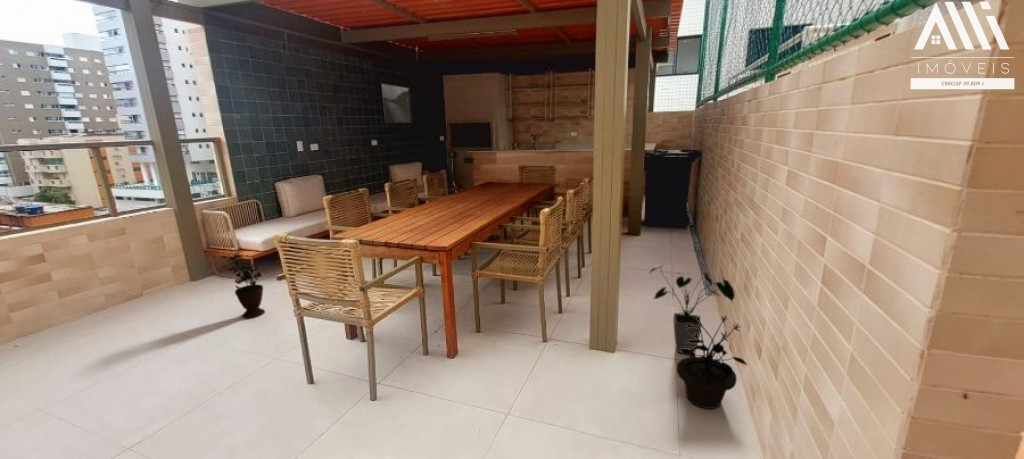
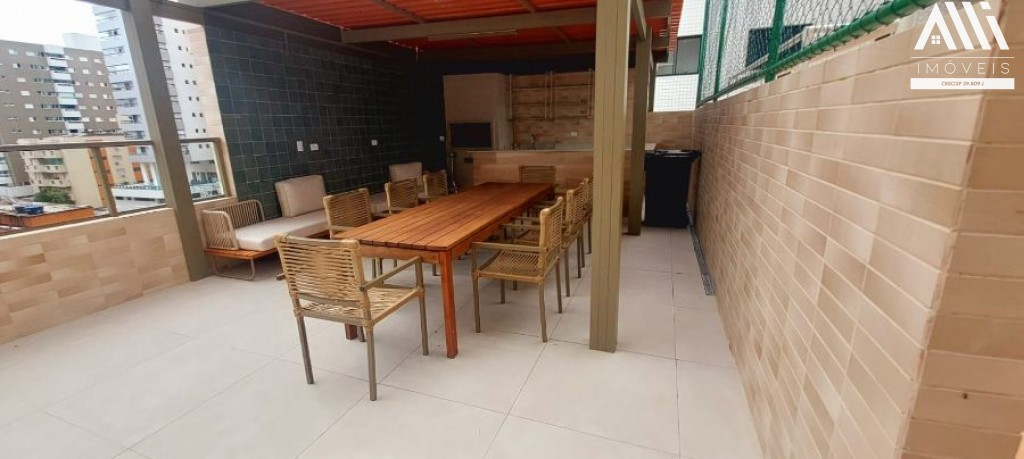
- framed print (397, 104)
- house plant (689, 313)
- potted plant (244, 282)
- potted plant (711, 360)
